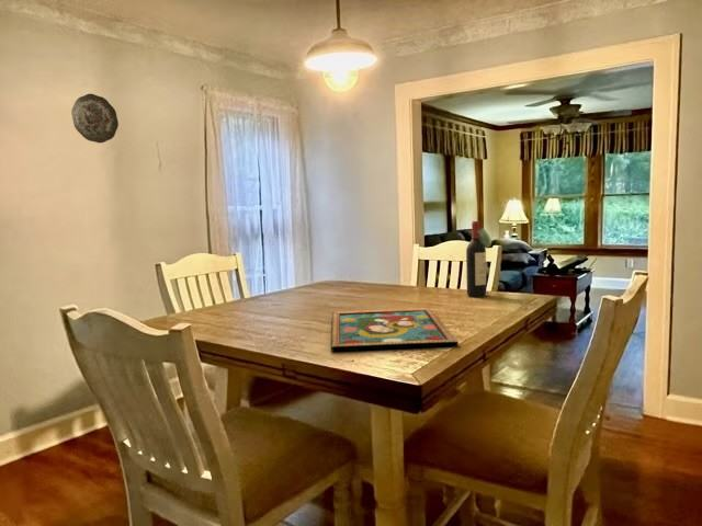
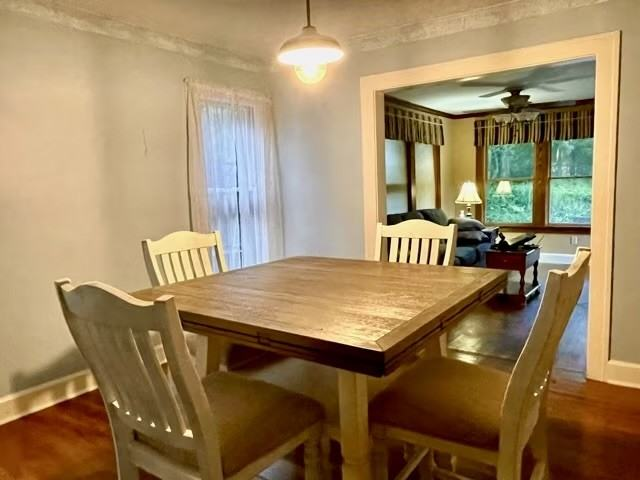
- framed painting (387, 325)
- wine bottle (476, 259)
- decorative plate (94, 118)
